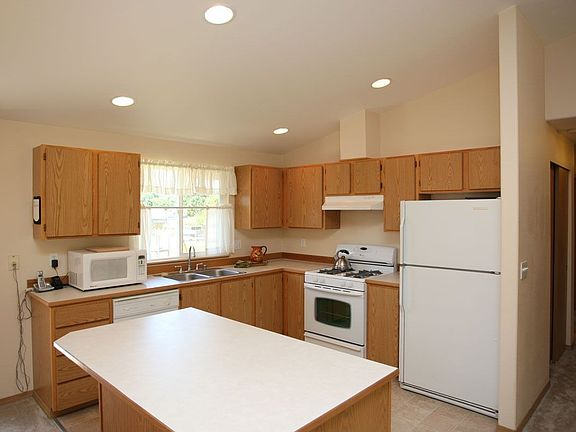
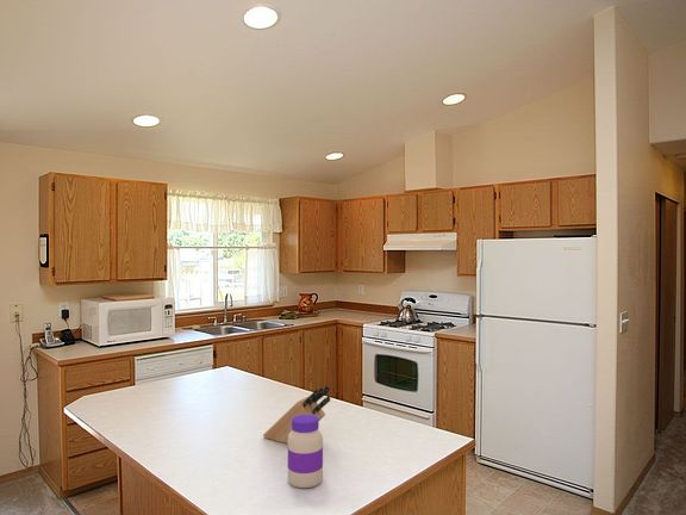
+ knife block (298, 411)
+ jar (305, 448)
